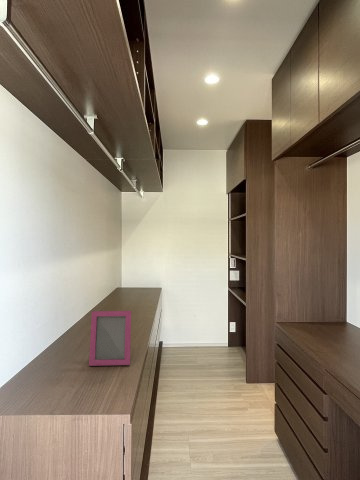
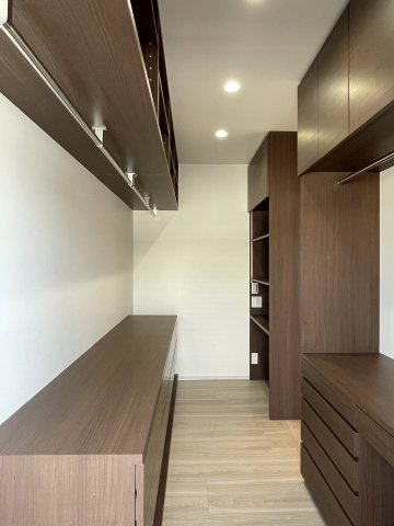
- picture frame (111, 336)
